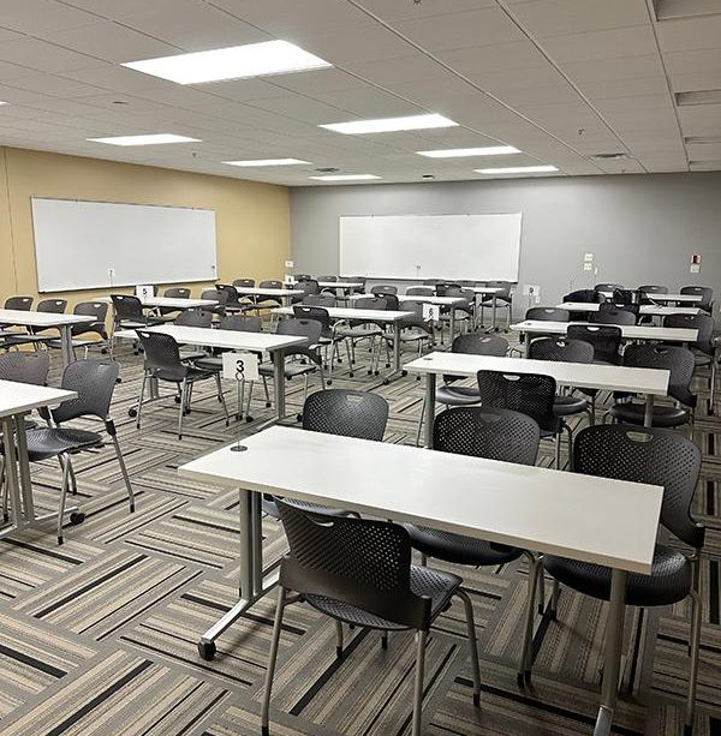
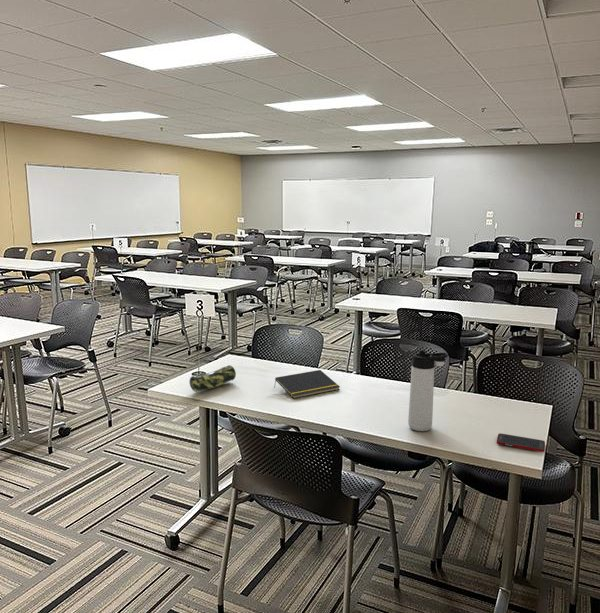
+ pencil case (212, 379)
+ notepad (307, 383)
+ thermos bottle (427, 390)
+ cell phone (520, 442)
